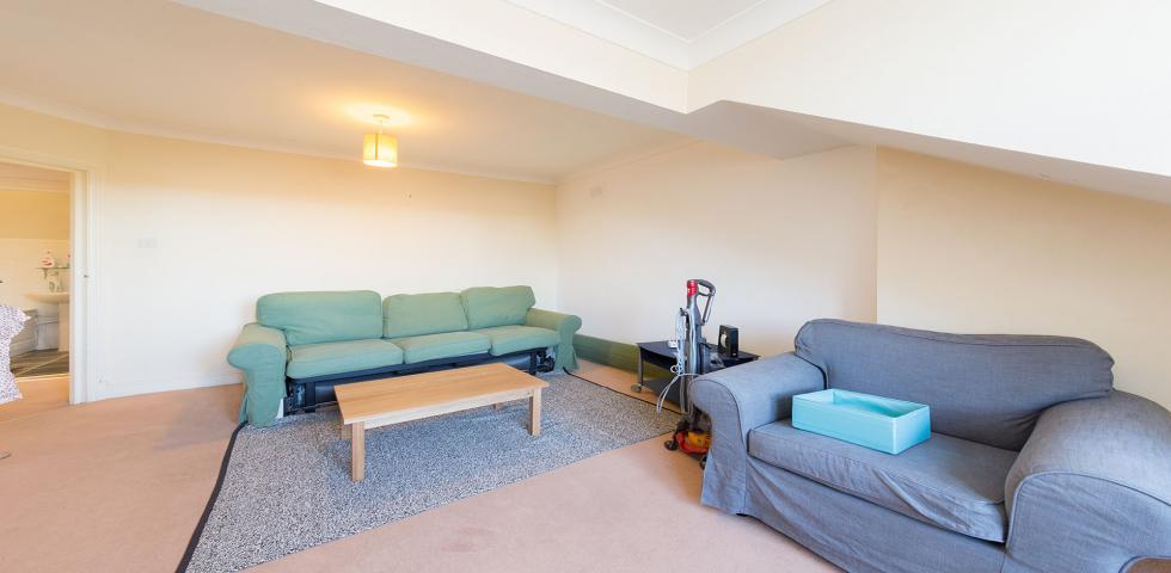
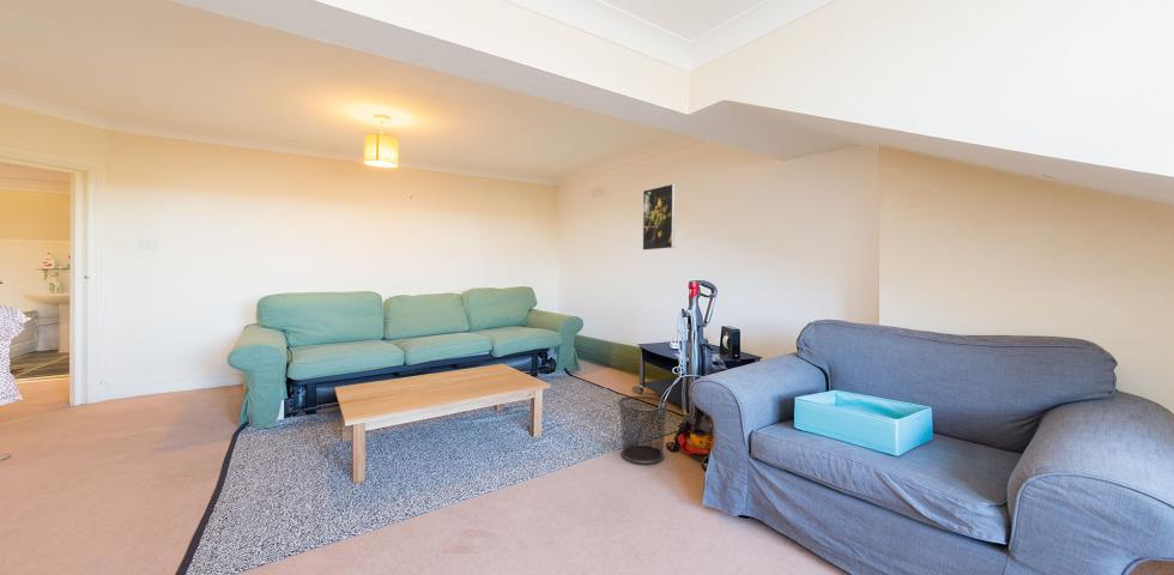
+ waste bin (642, 429)
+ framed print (658, 218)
